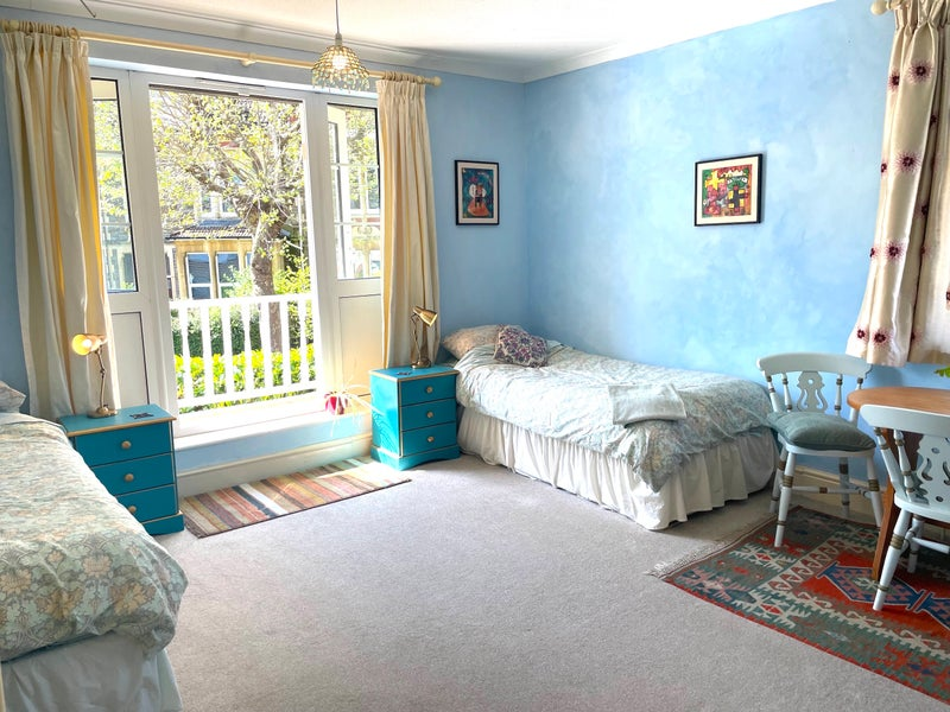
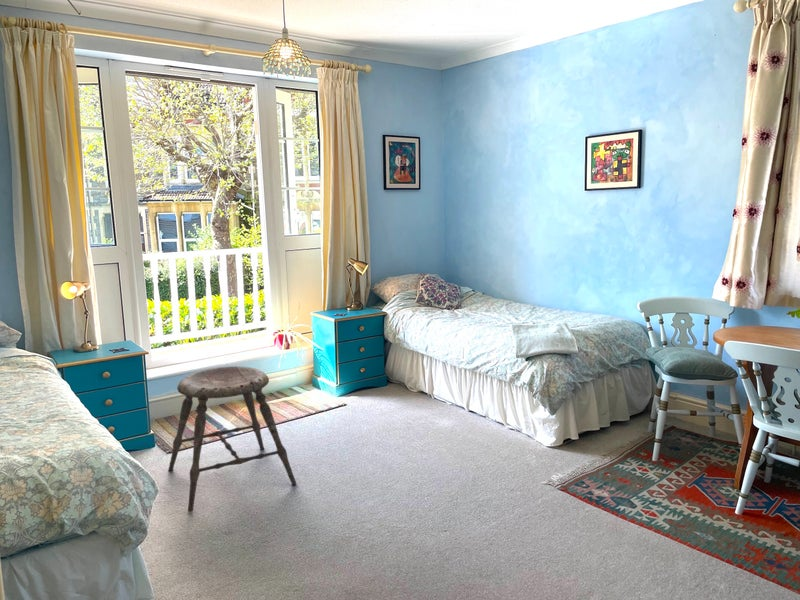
+ stool (226, 430)
